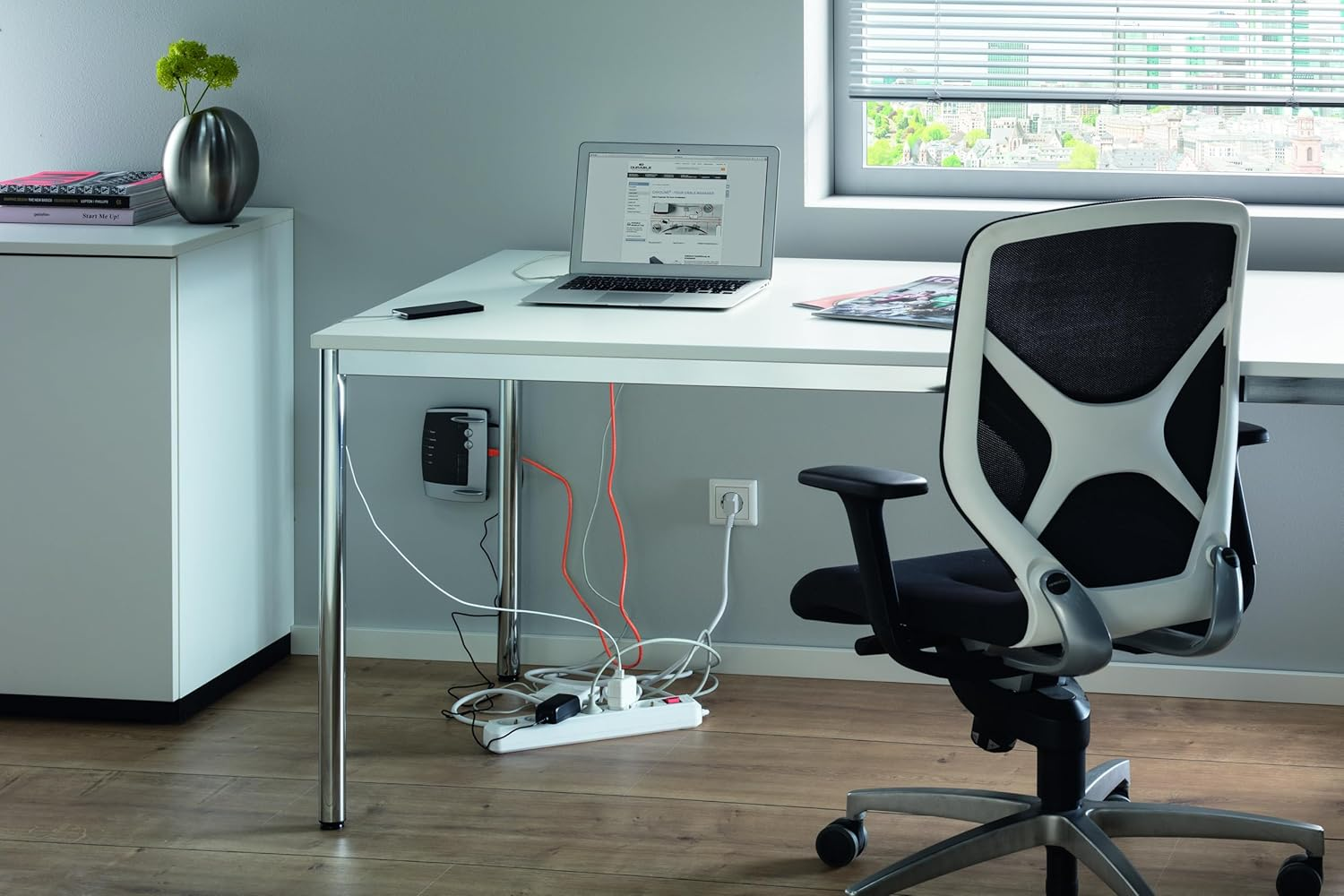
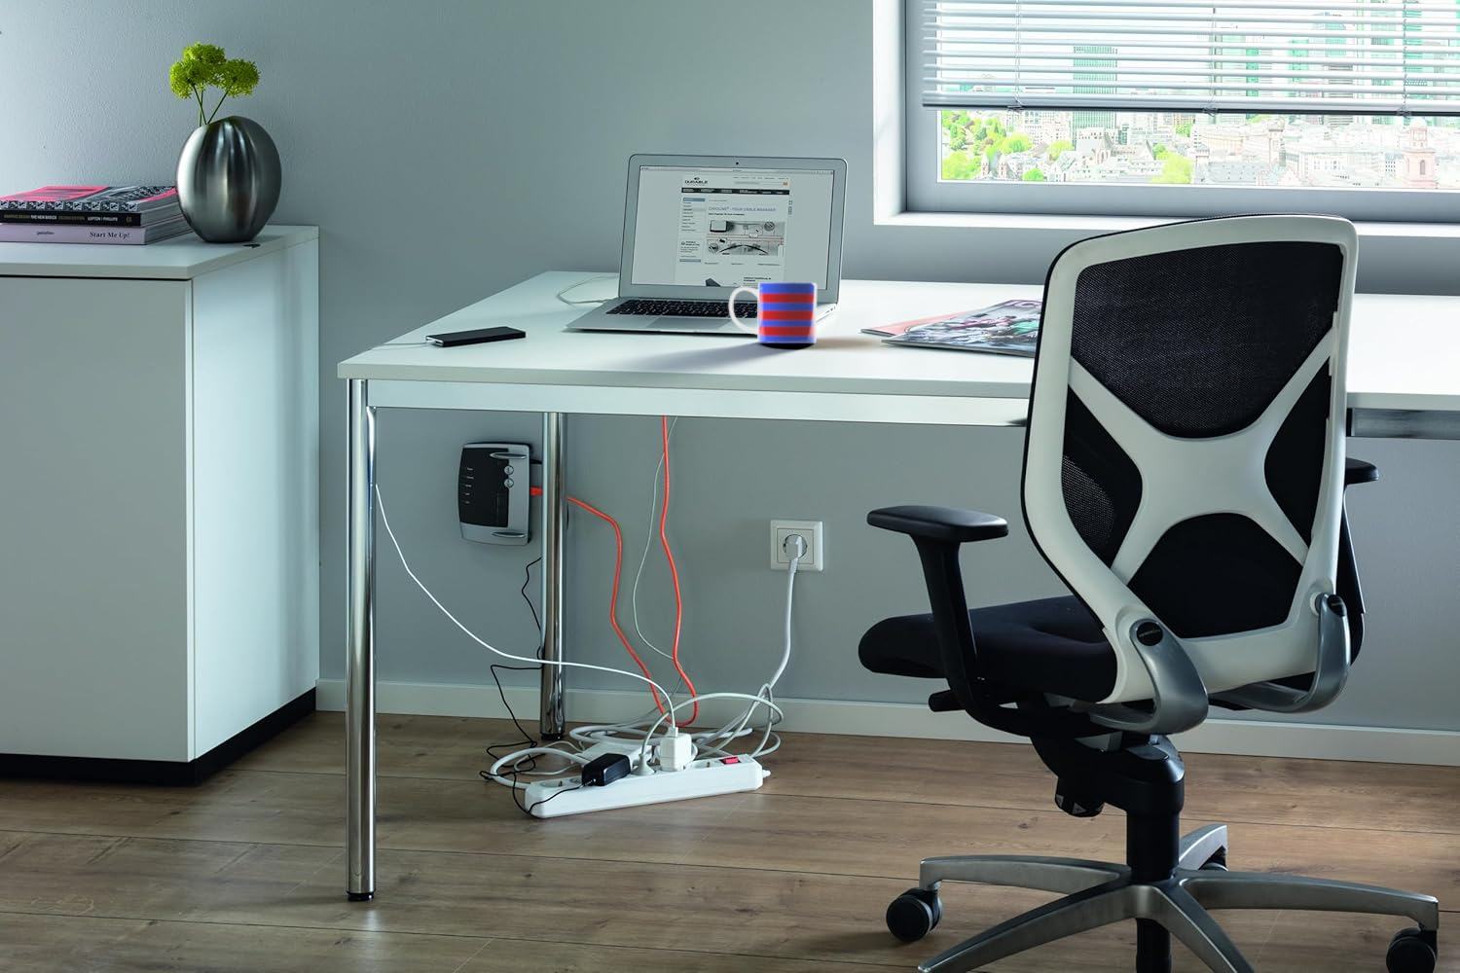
+ mug (772, 313)
